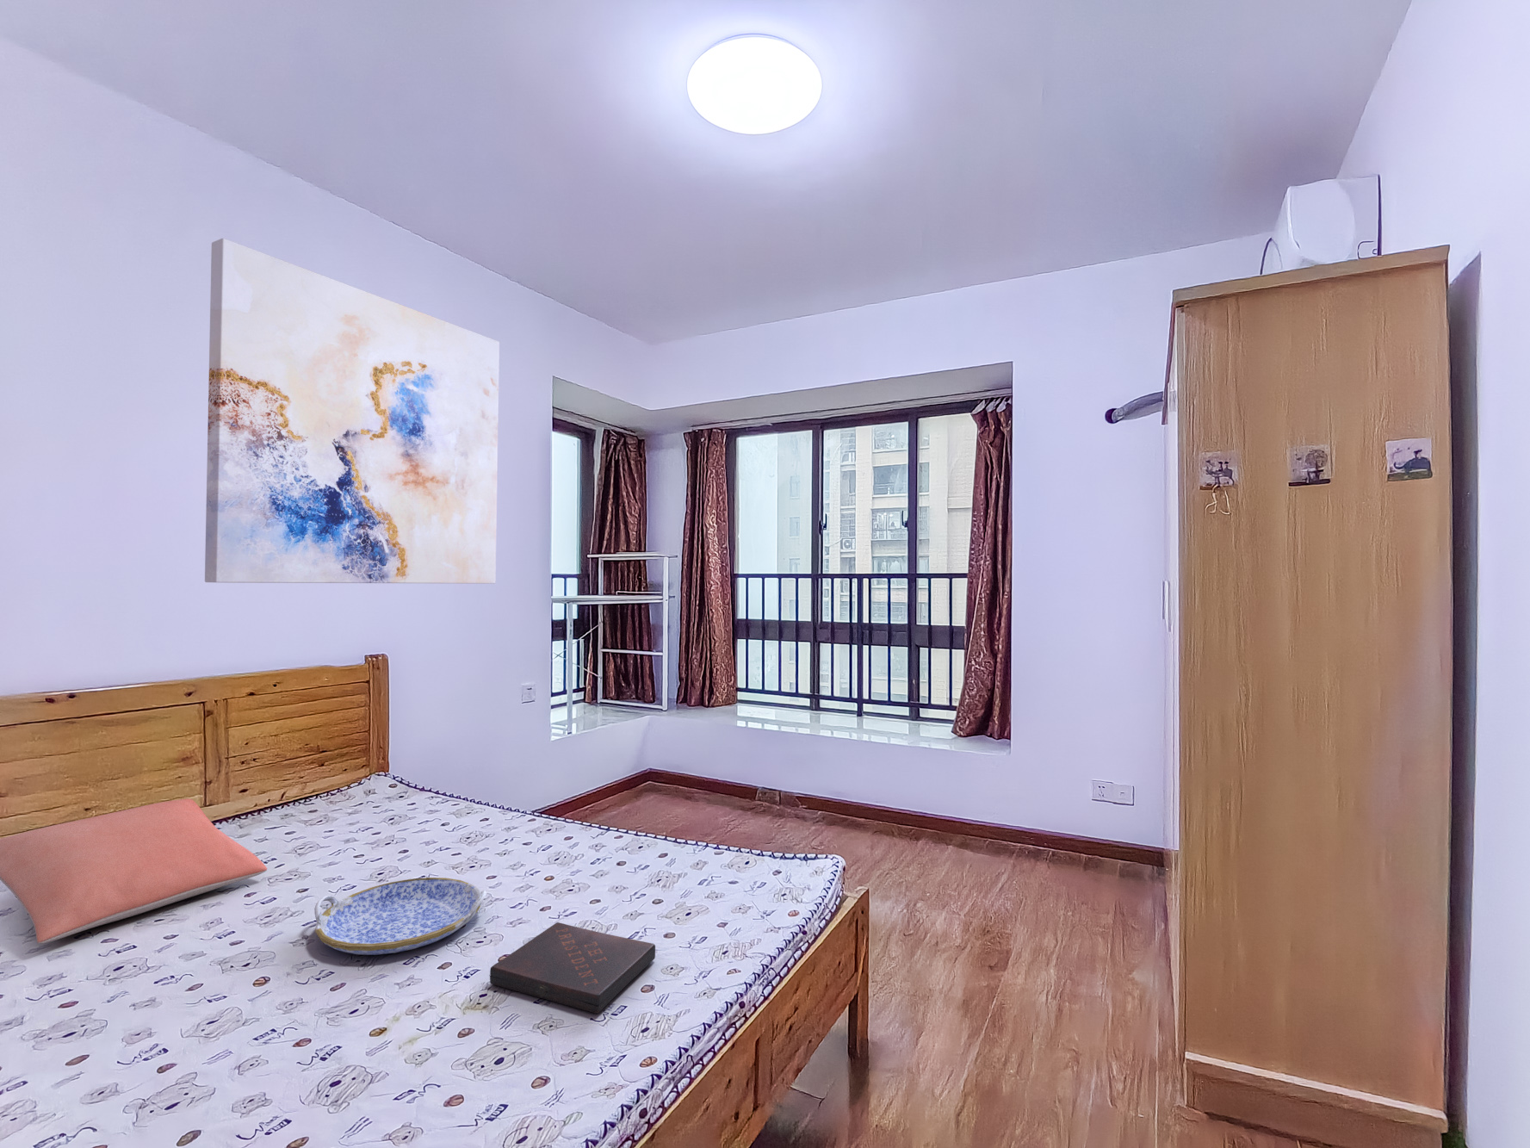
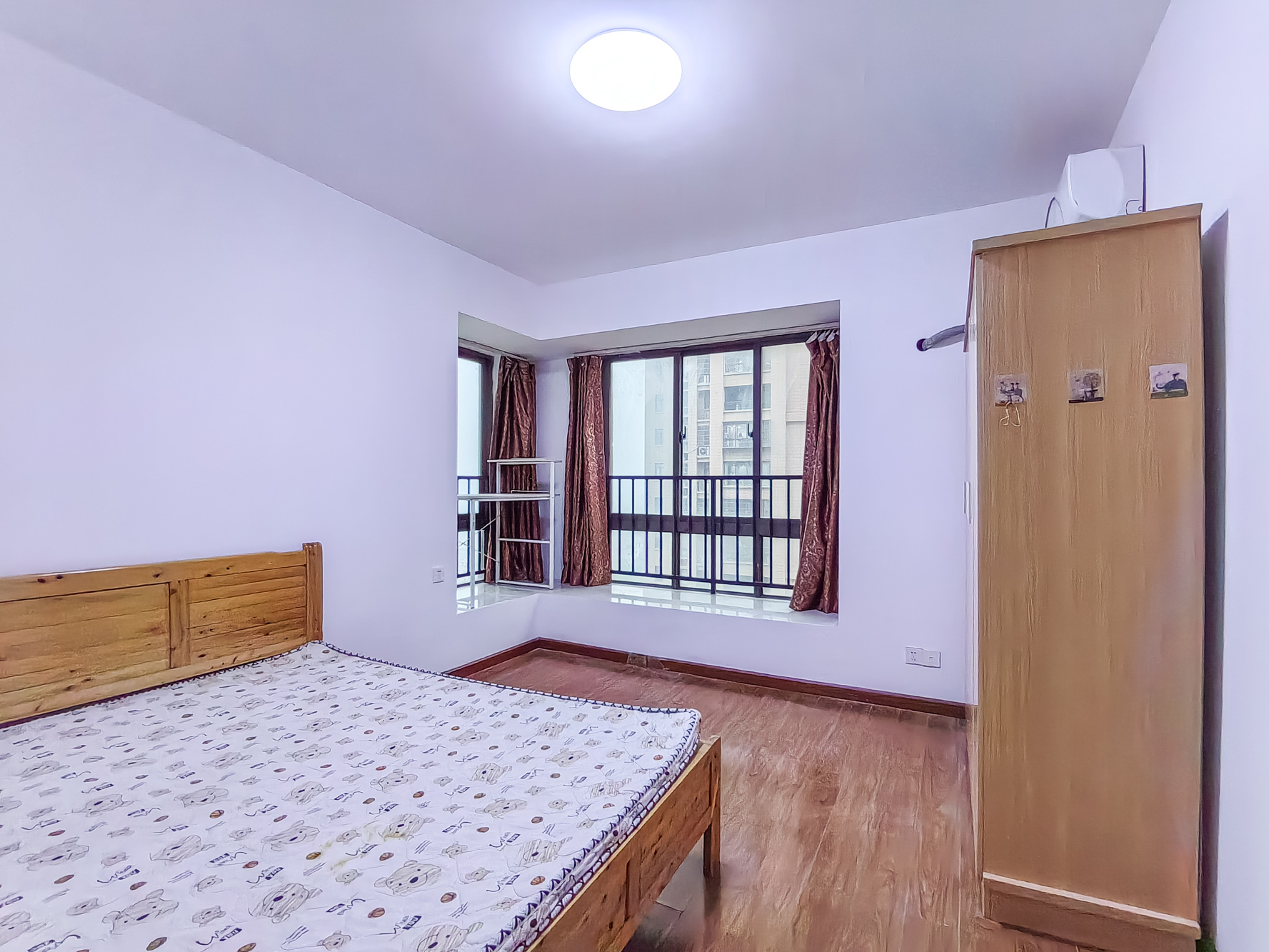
- serving tray (401, 912)
- wall art (376, 441)
- book (575, 962)
- pillow (127, 860)
